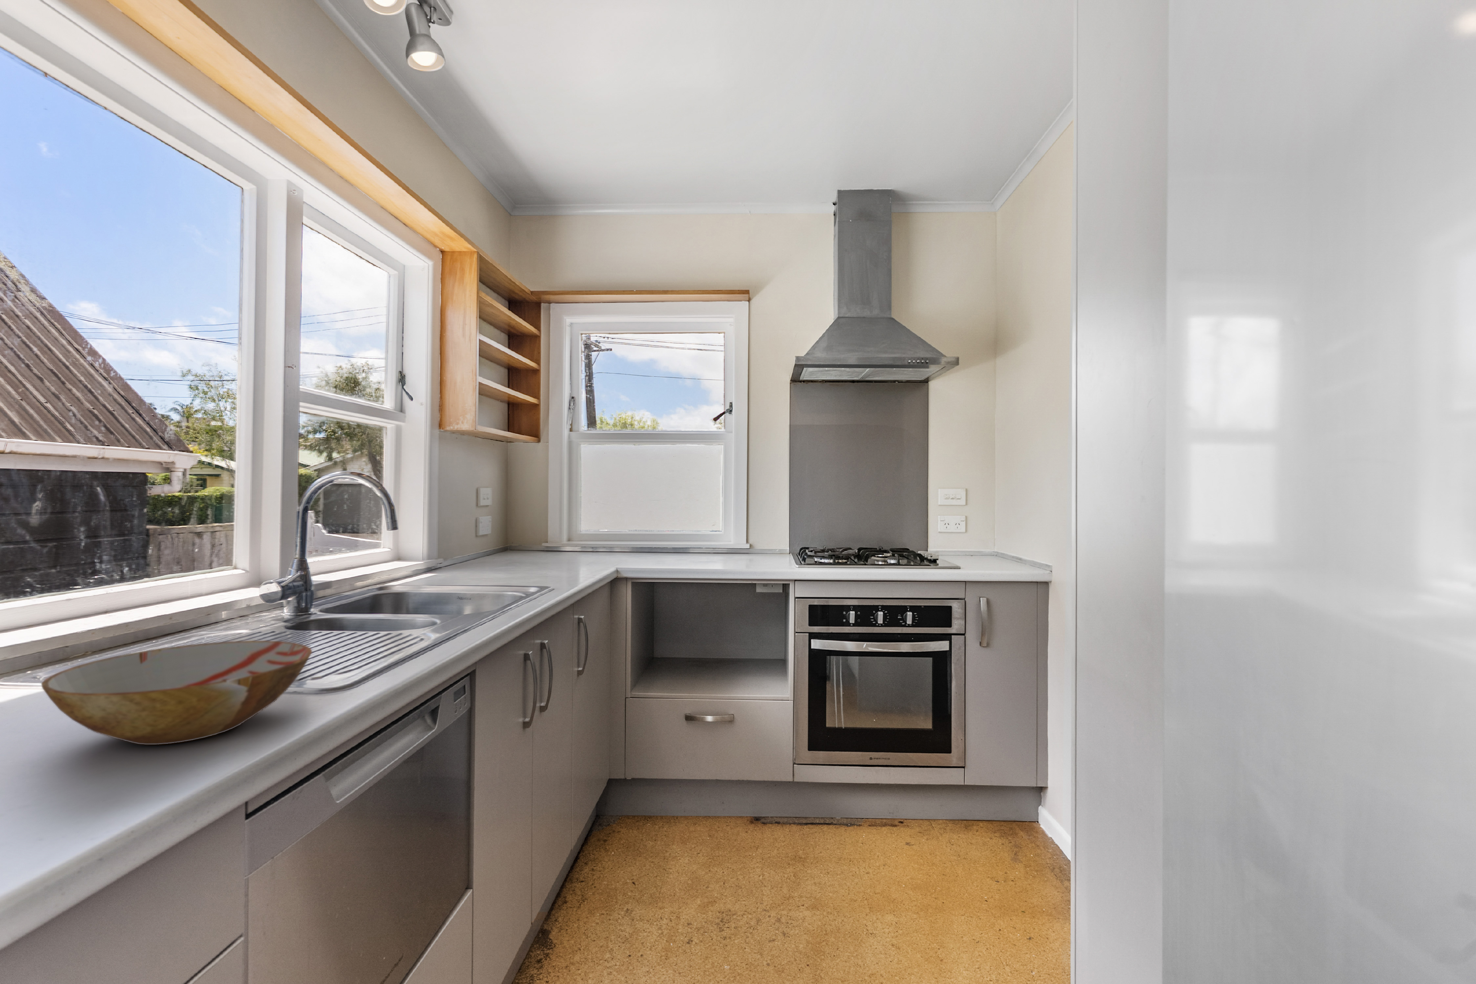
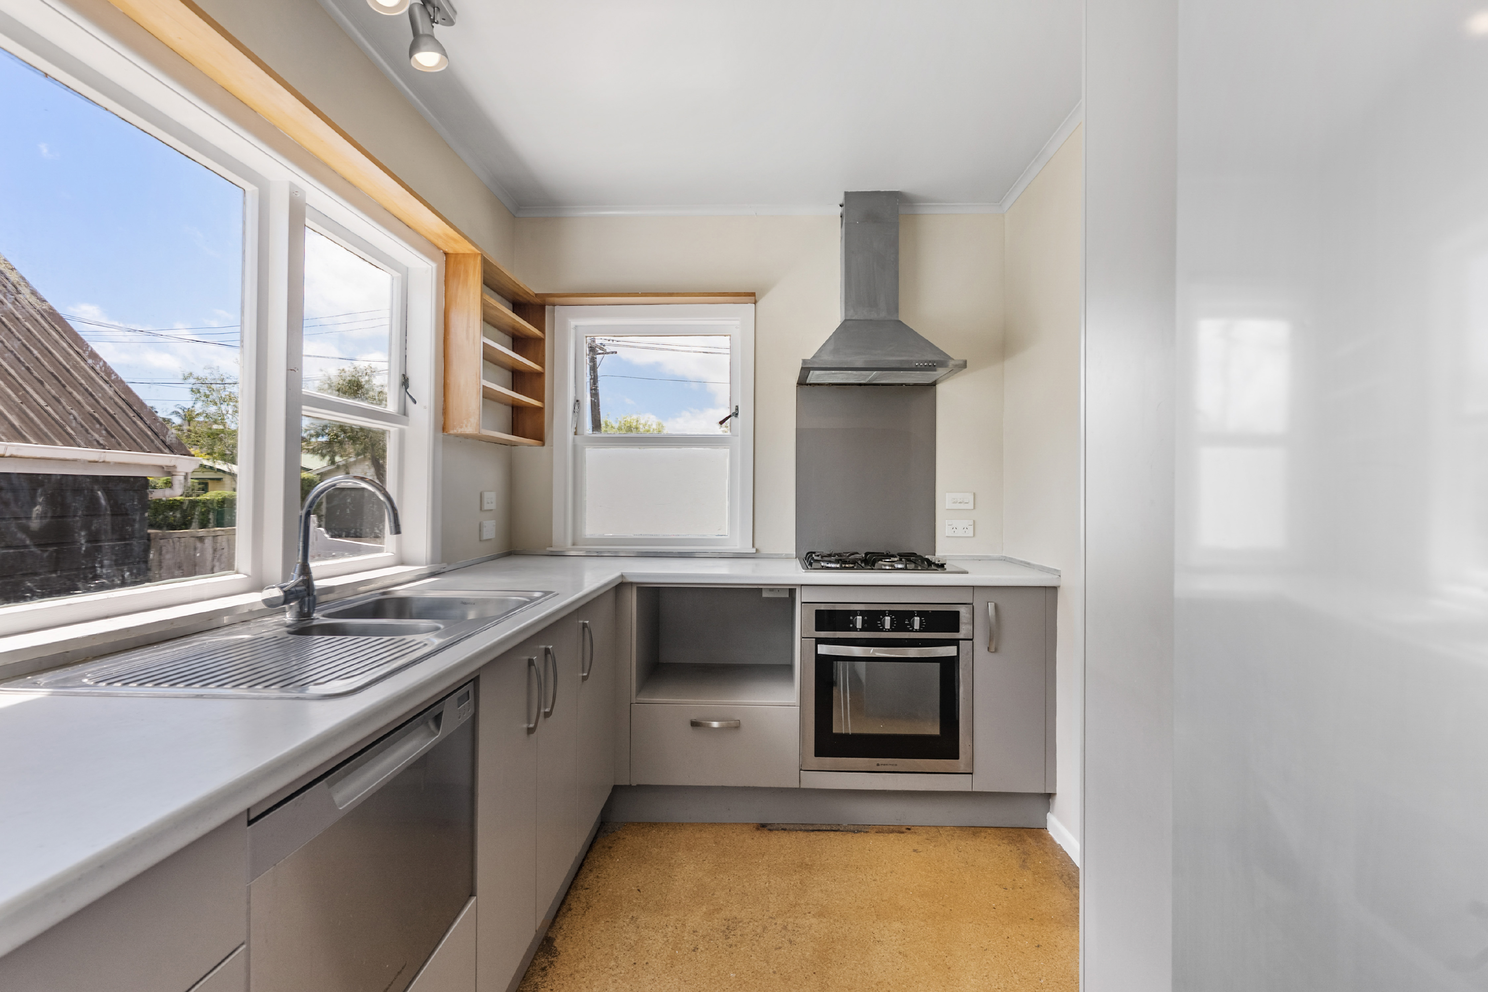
- bowl (190, 695)
